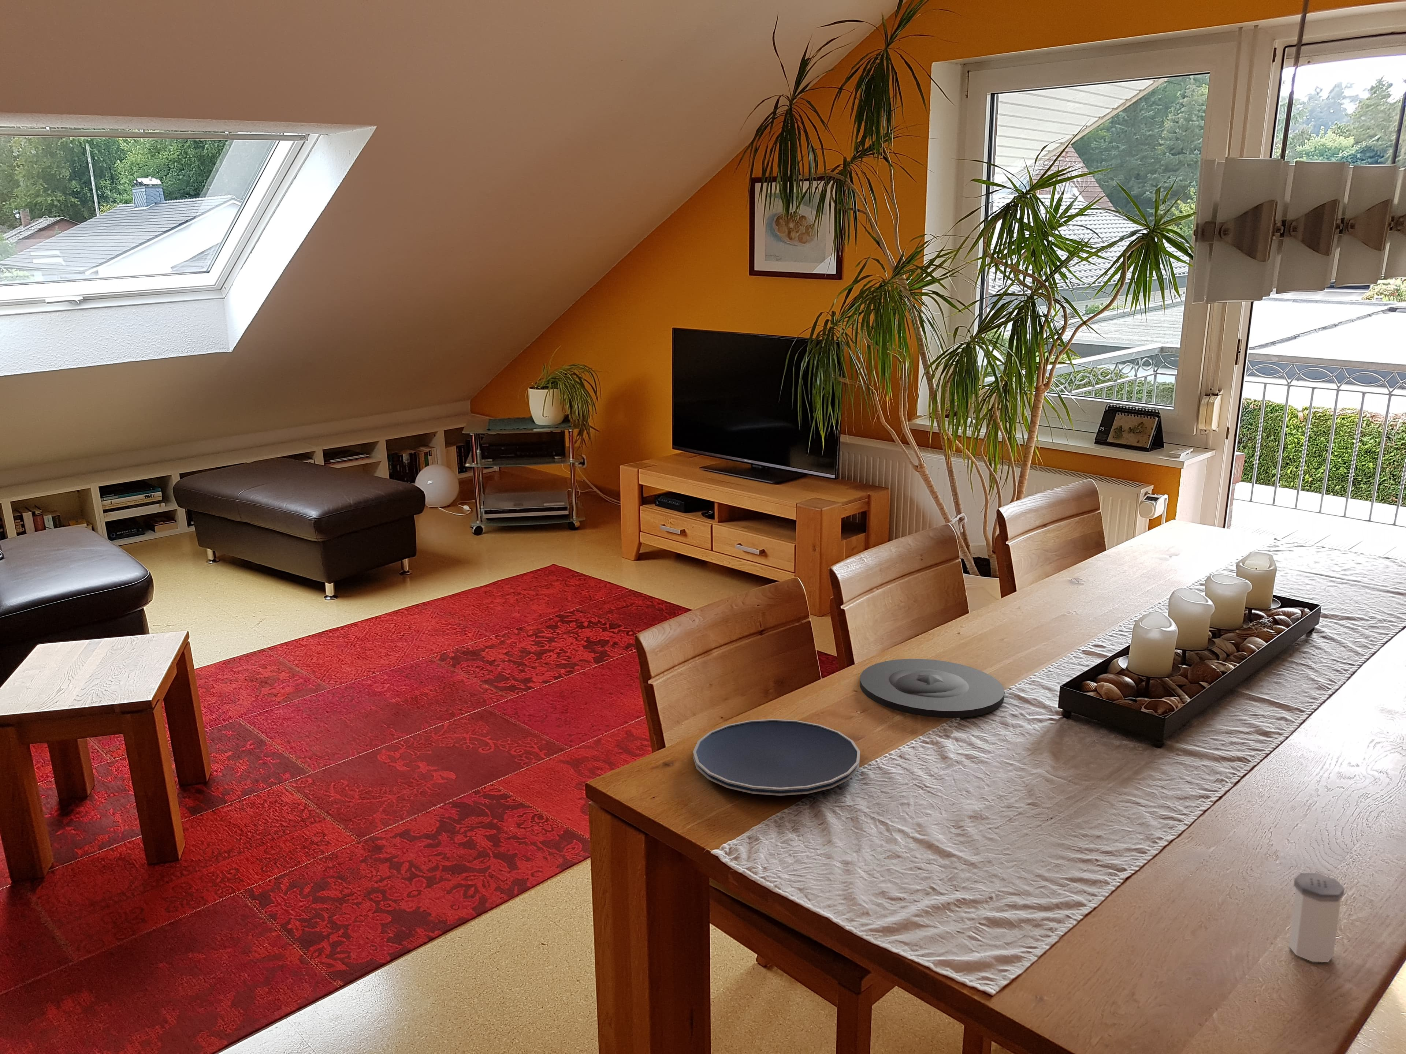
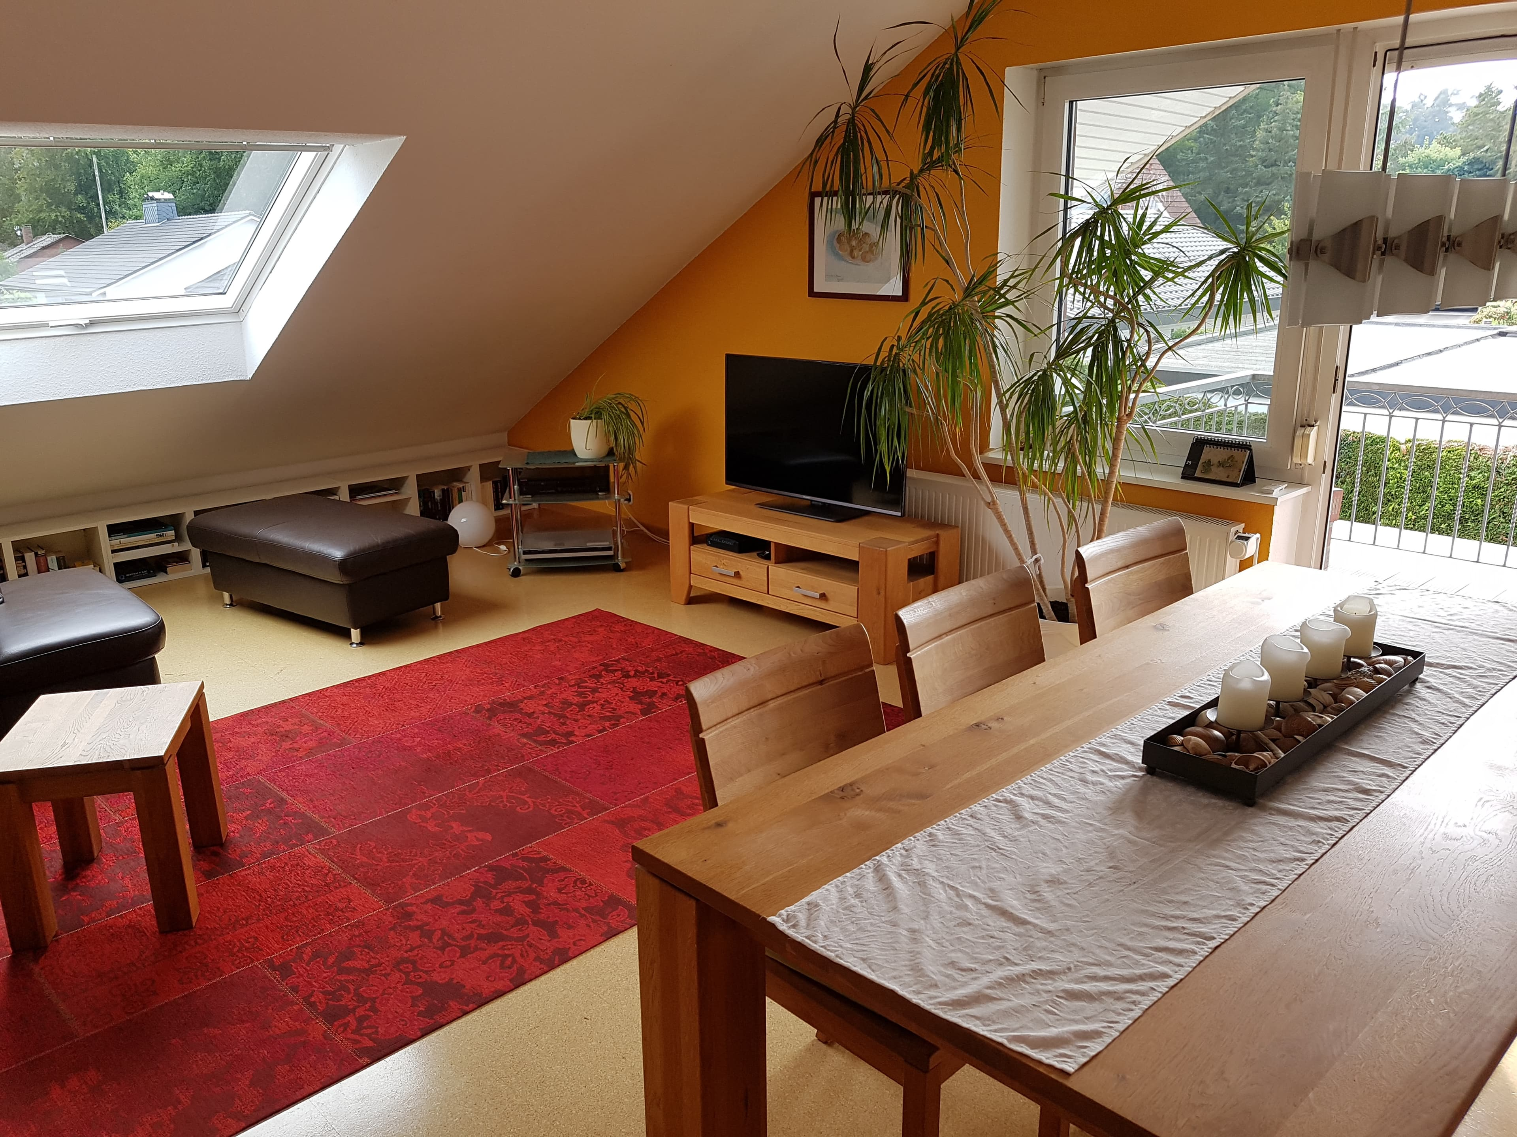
- plate (931, 682)
- salt shaker (1315, 917)
- plate (776, 757)
